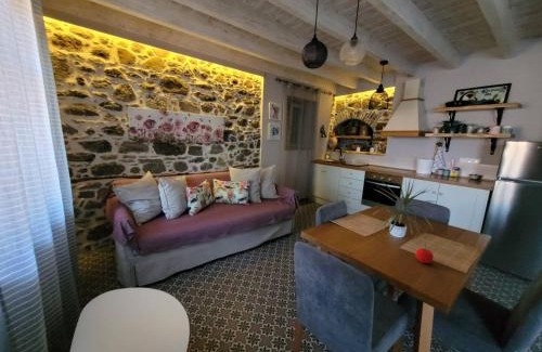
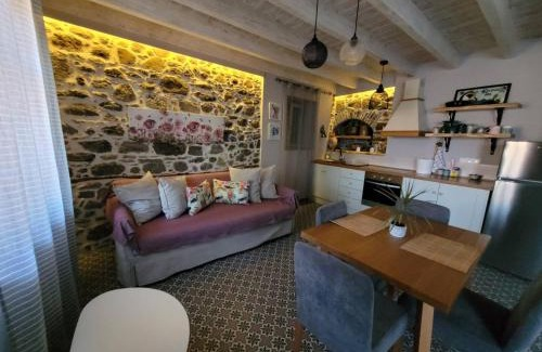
- fruit (424, 252)
